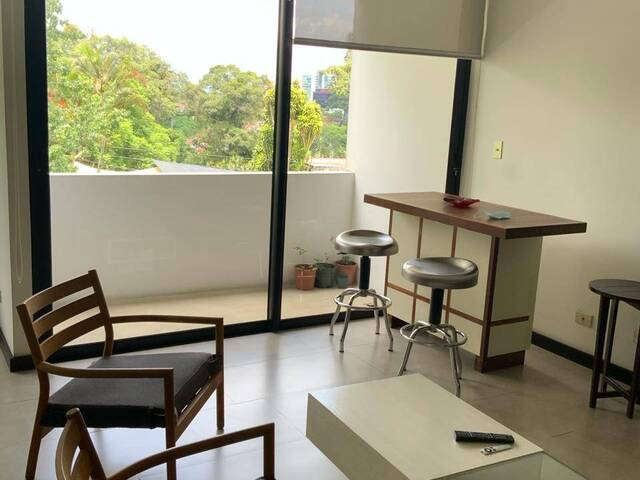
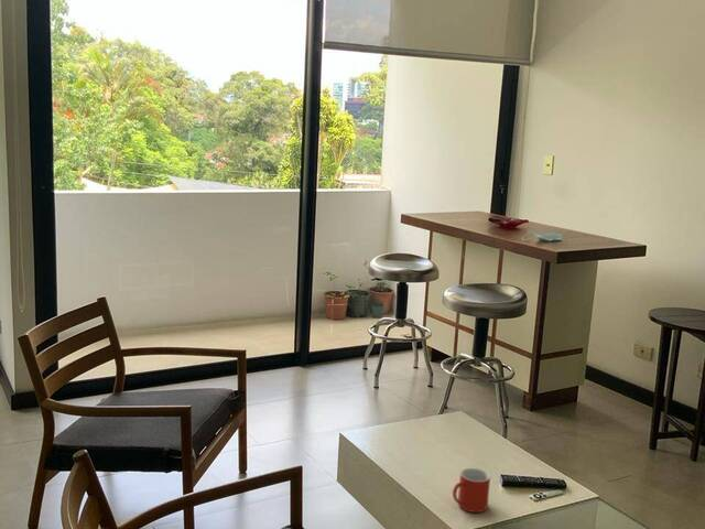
+ mug (469, 492)
